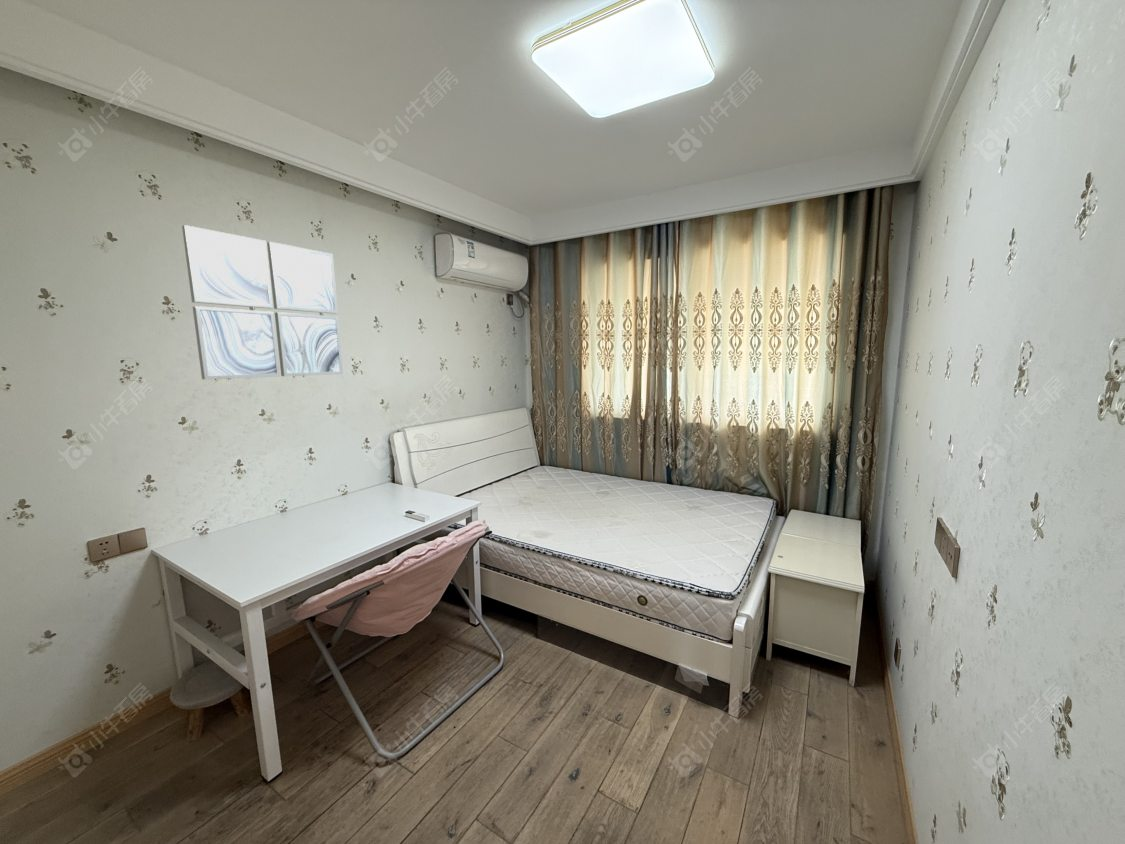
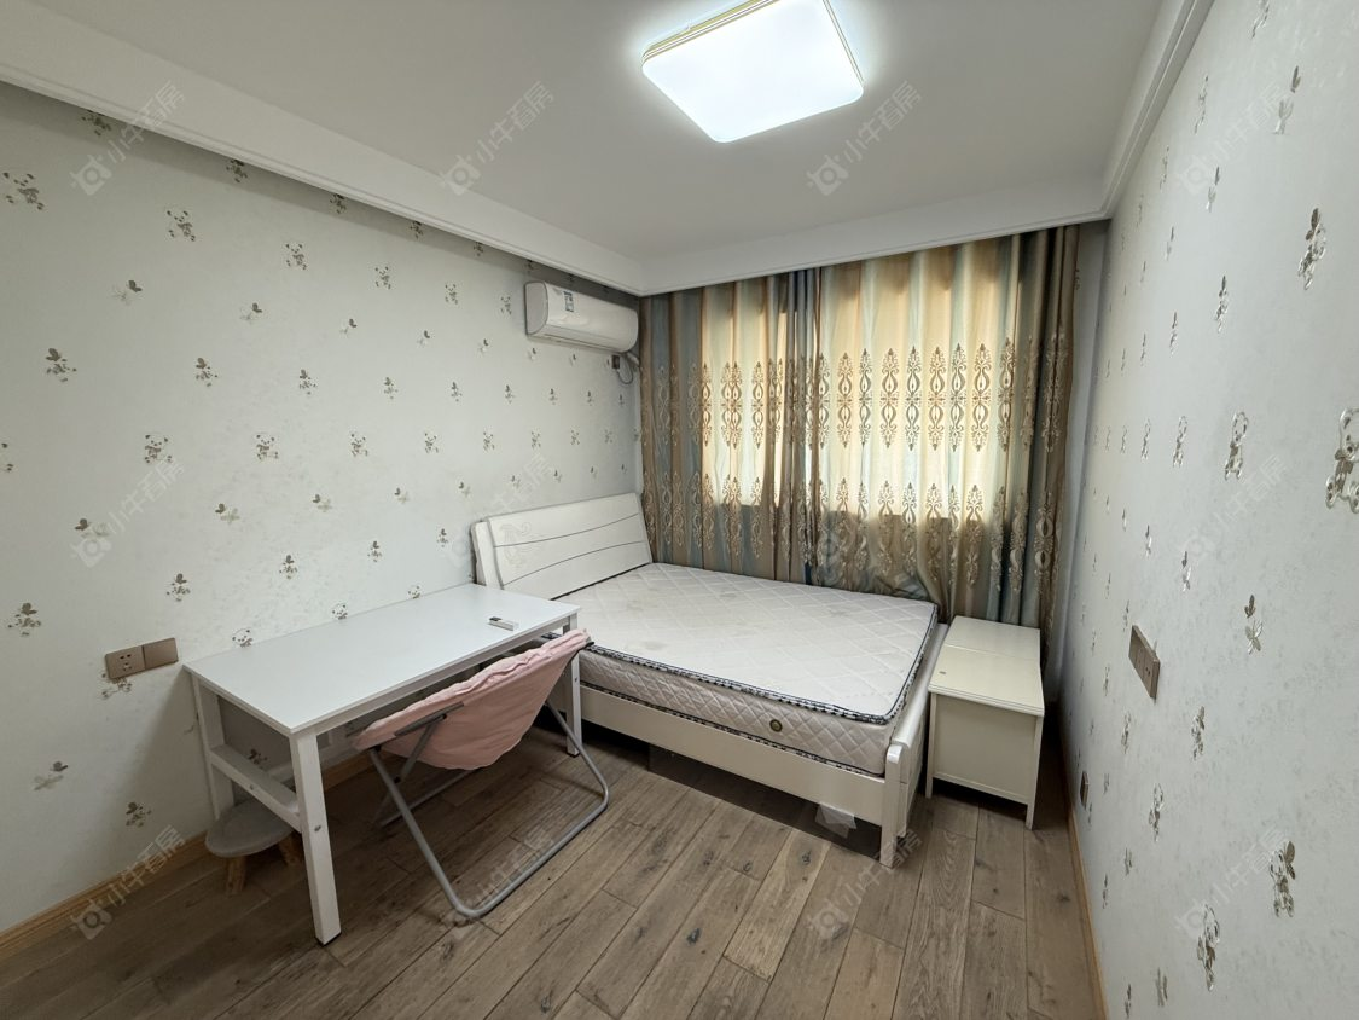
- wall art (274, 308)
